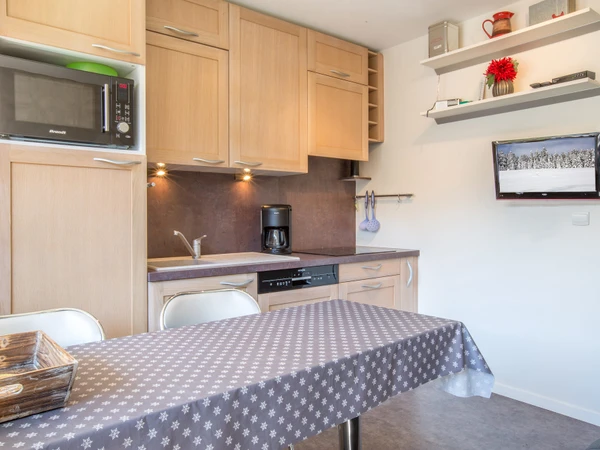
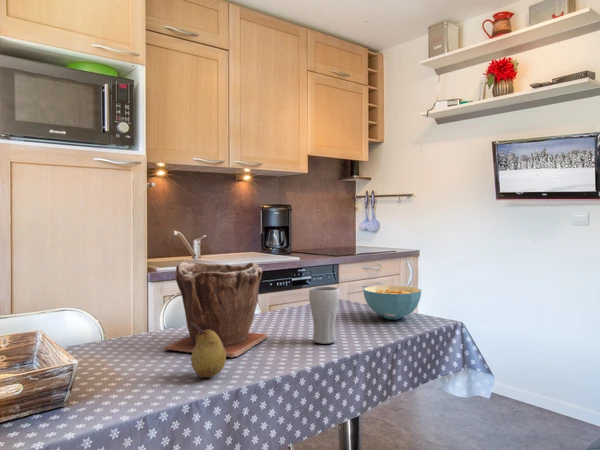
+ cereal bowl (392, 303)
+ drinking glass (324, 314)
+ fruit (208, 349)
+ plant pot (218, 303)
